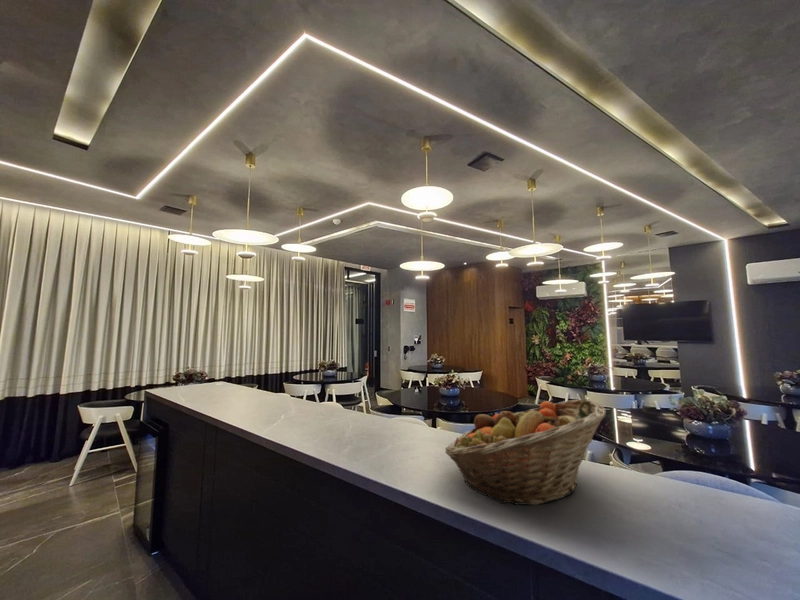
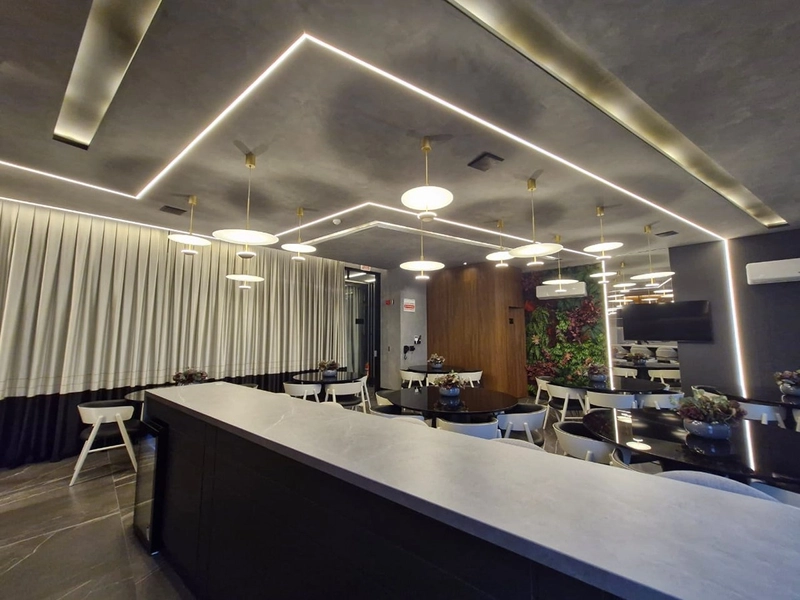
- fruit basket (524, 439)
